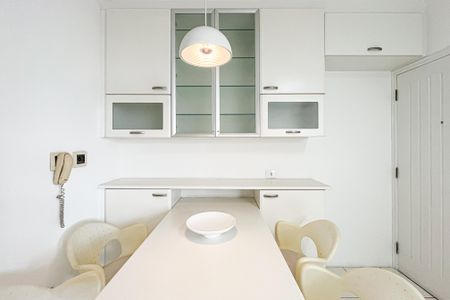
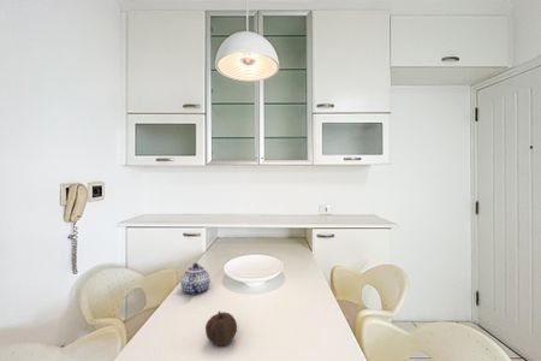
+ teapot (195, 277)
+ fruit (221, 326)
